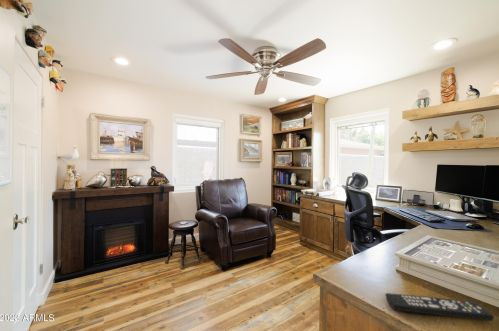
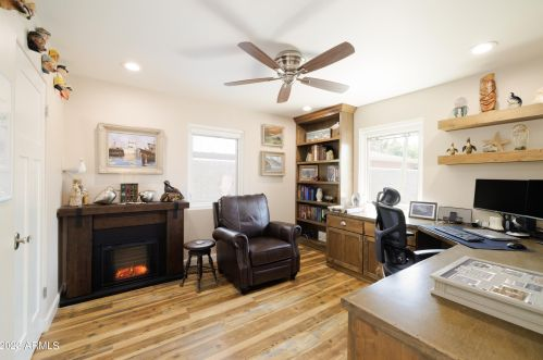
- remote control (435, 306)
